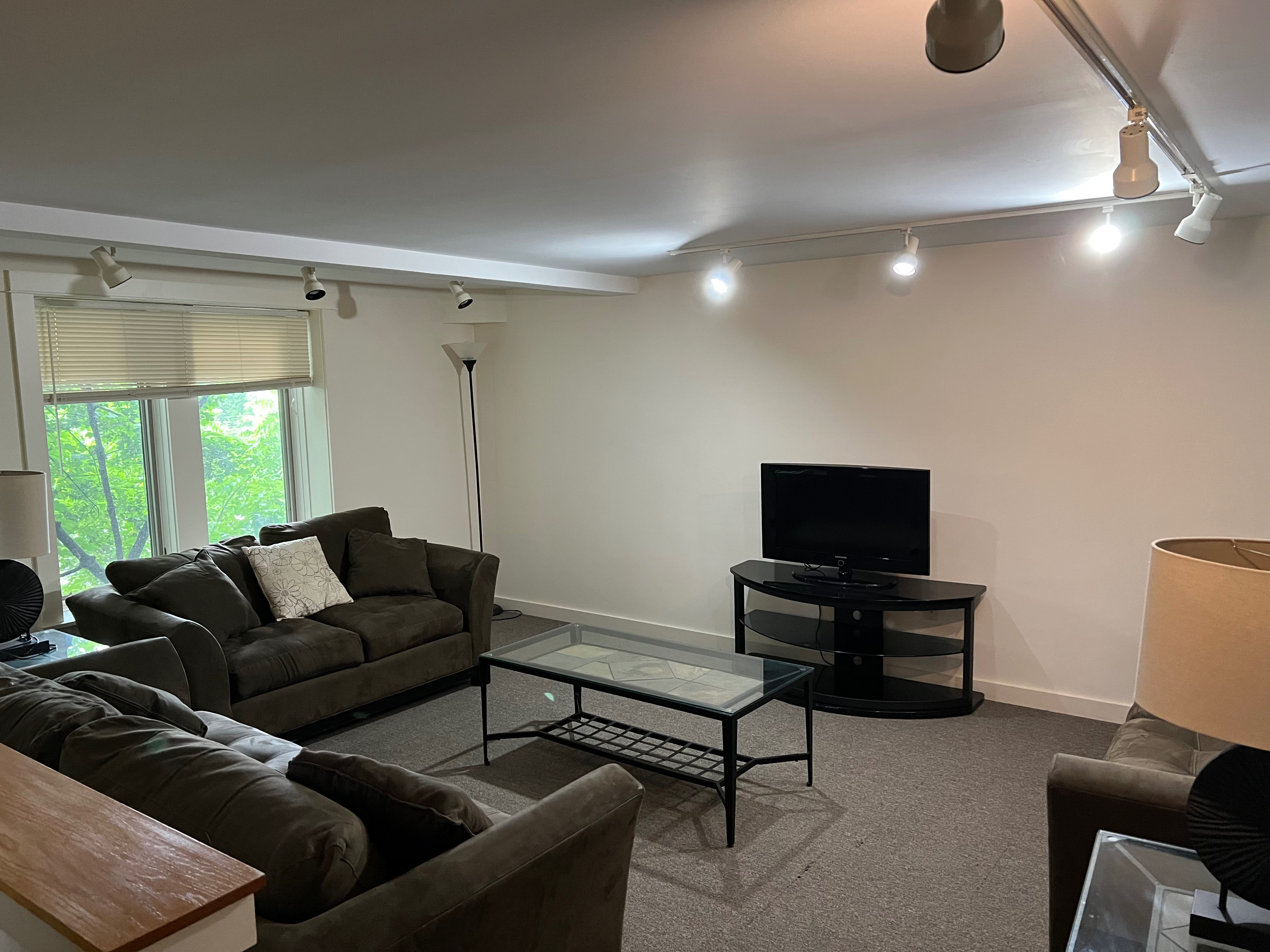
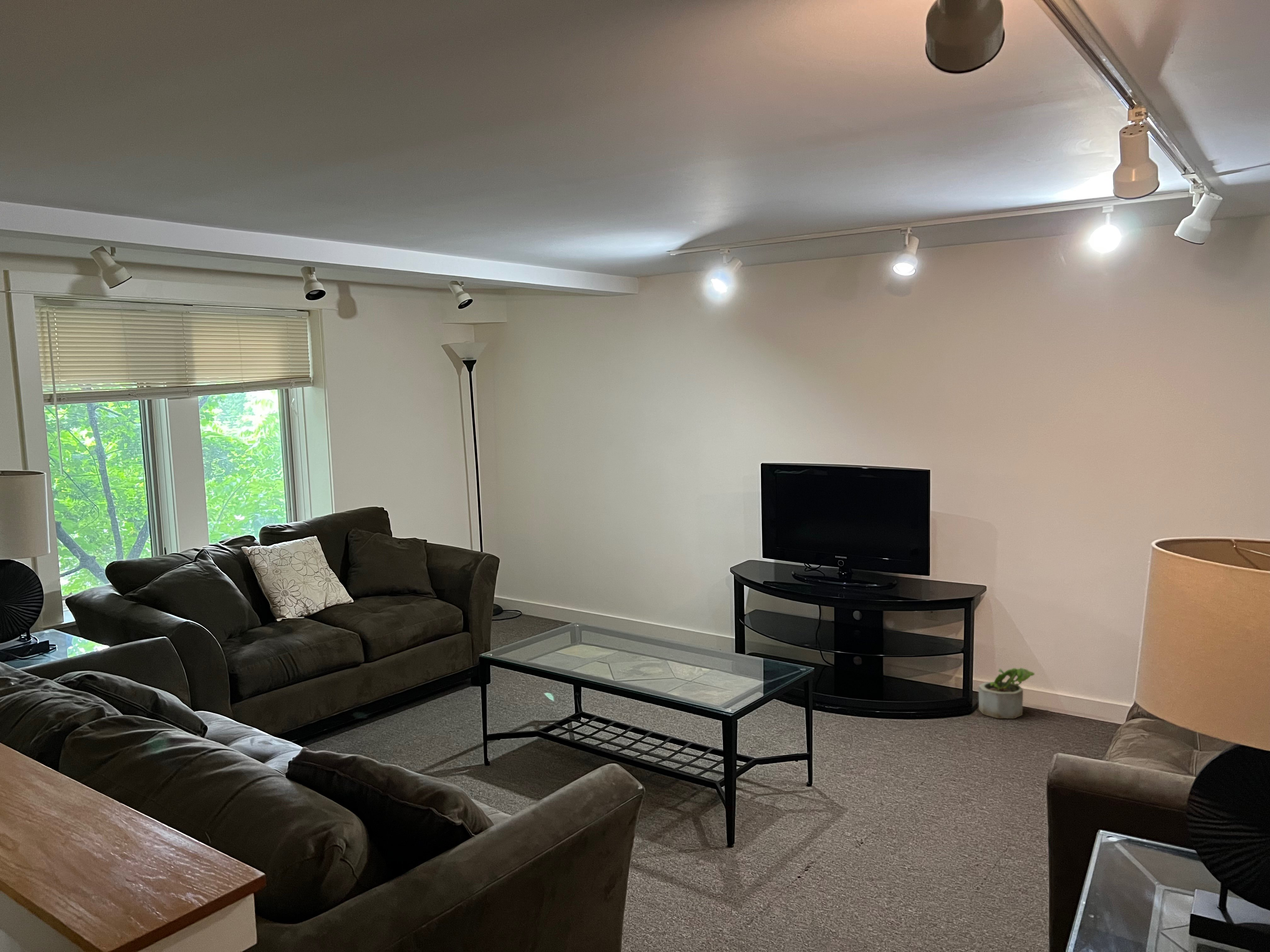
+ potted plant (1006, 688)
